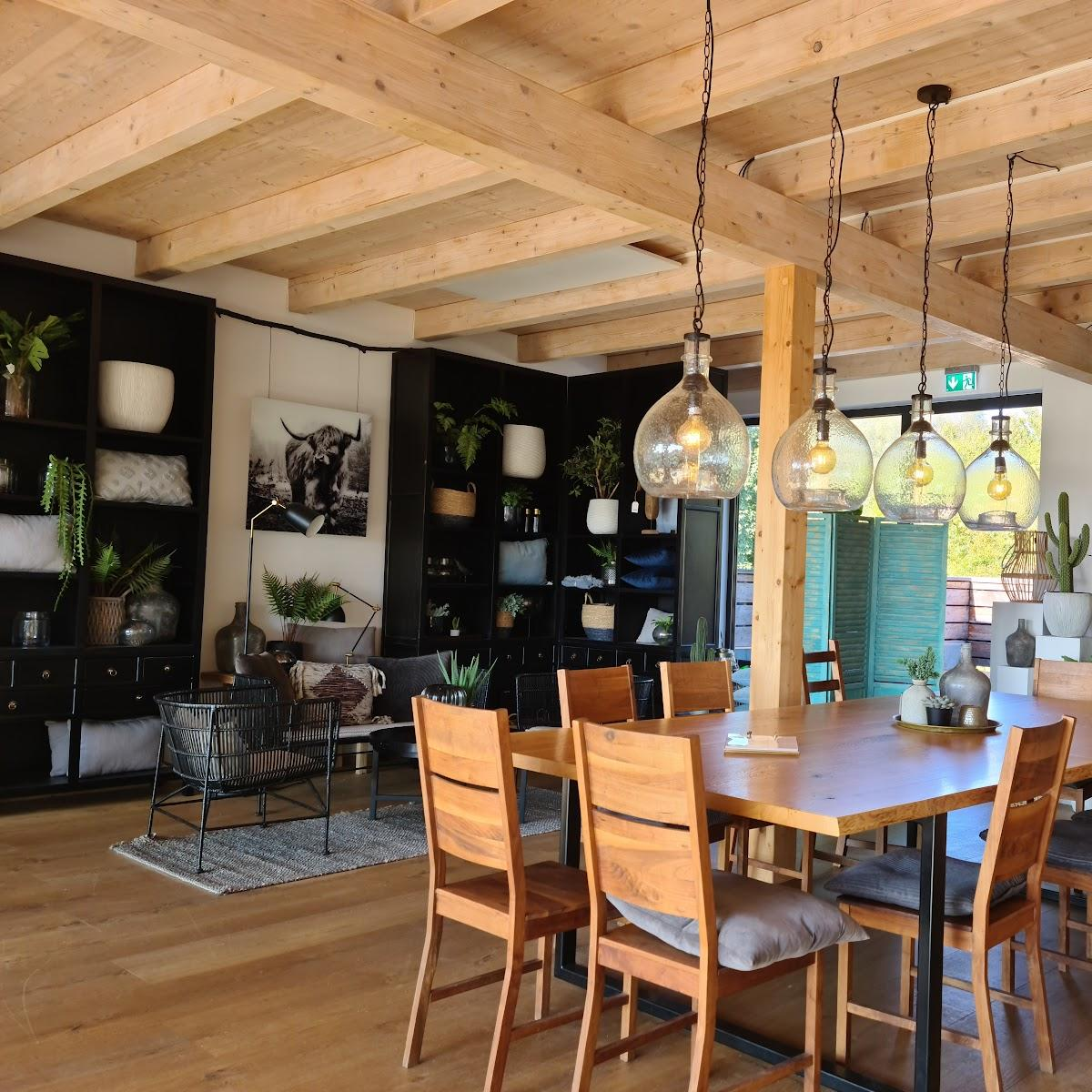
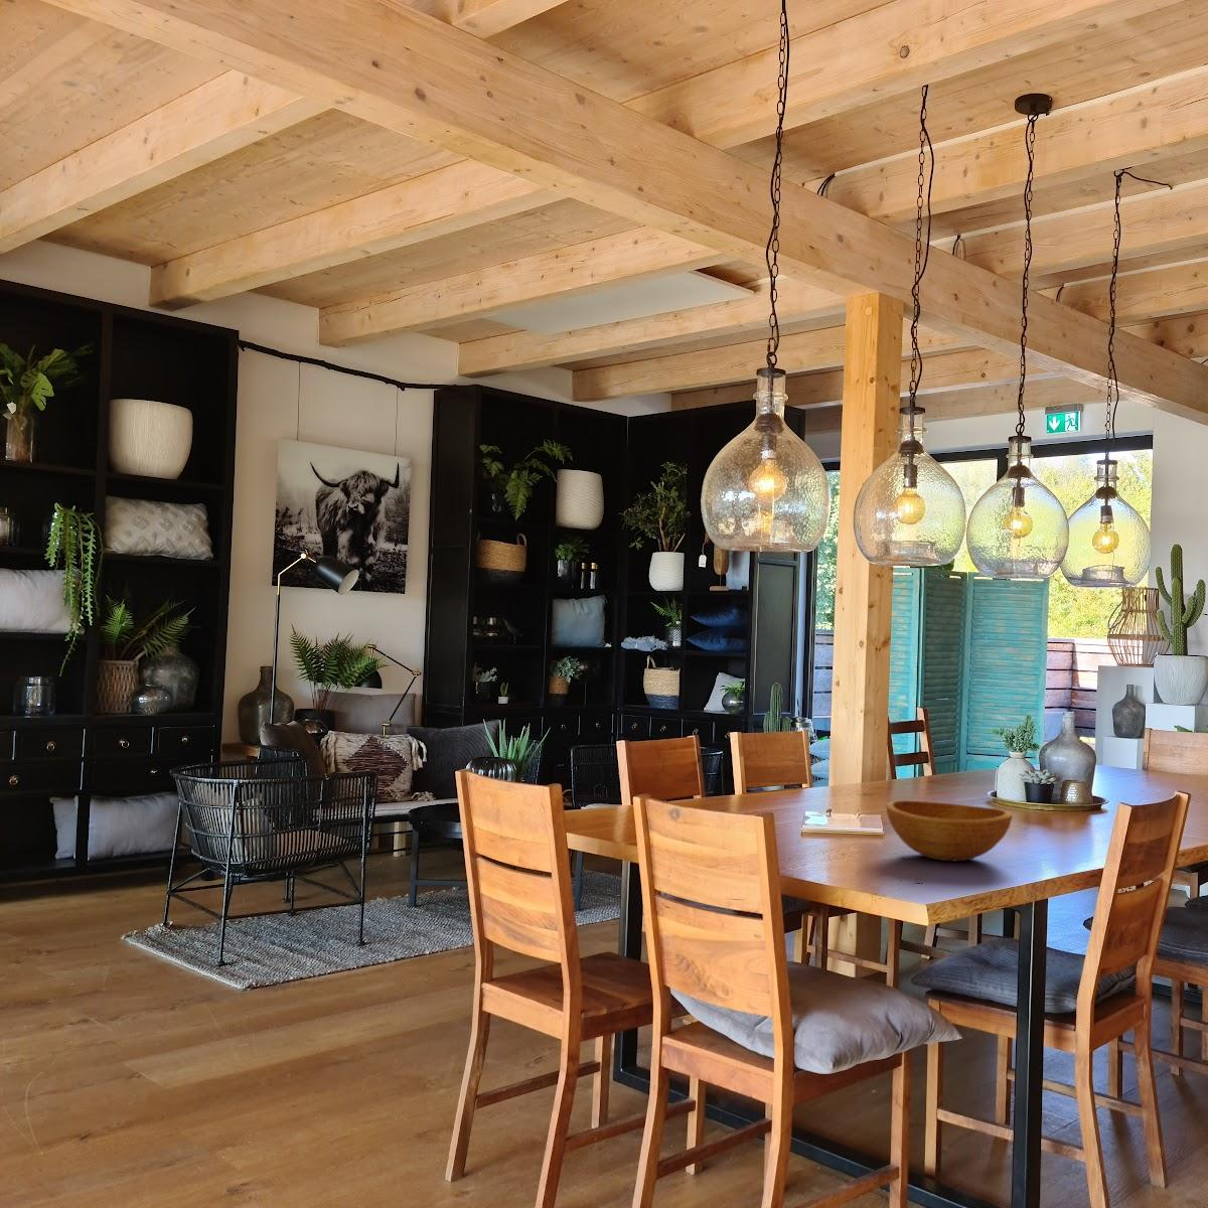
+ wooden bowl (947, 832)
